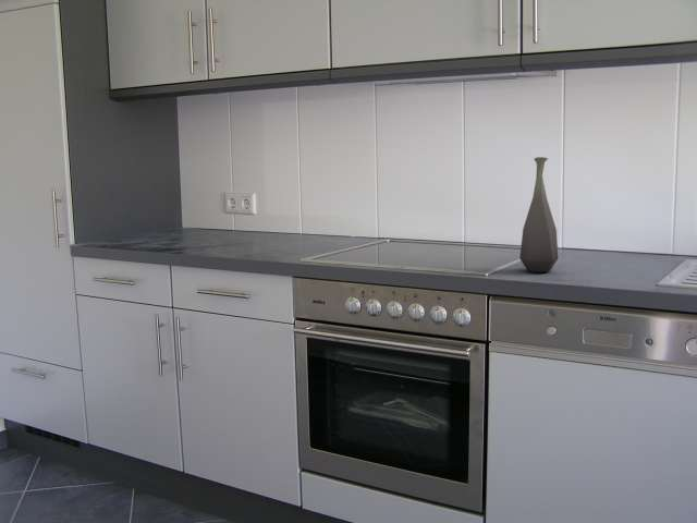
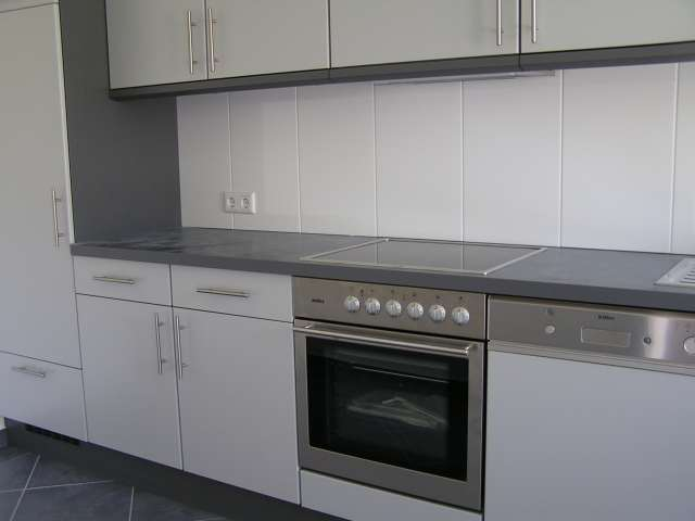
- bottle (538, 214)
